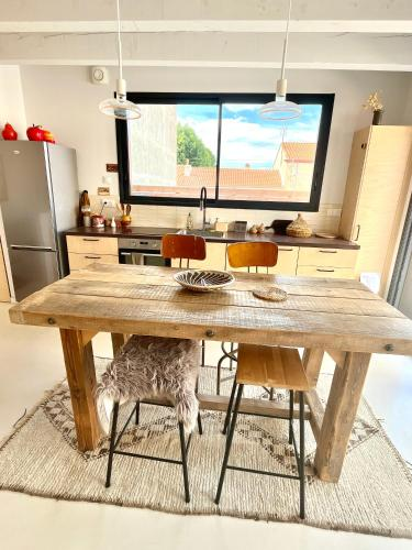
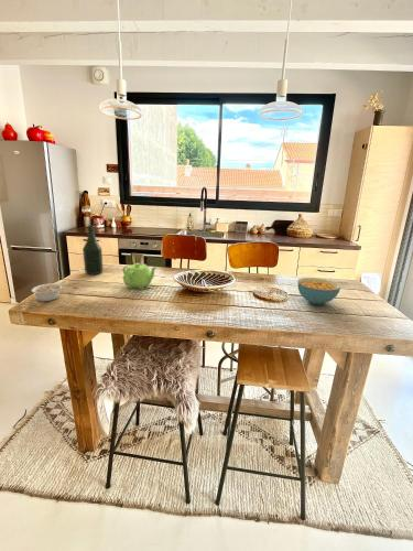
+ teapot (140, 274)
+ bottle (91, 249)
+ cereal bowl (316, 292)
+ legume (47, 291)
